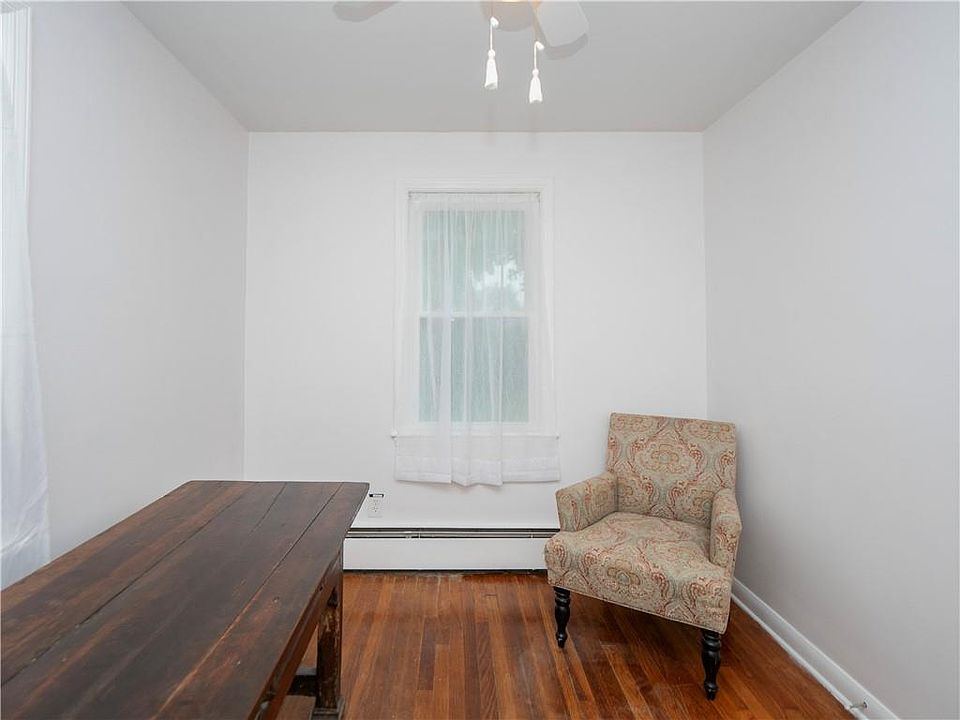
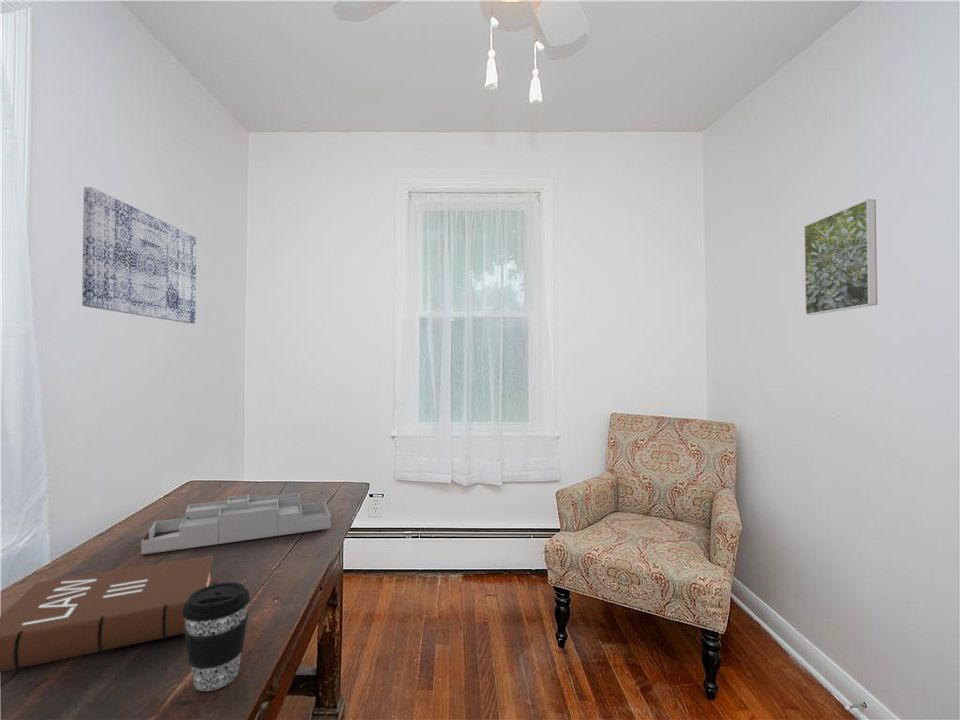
+ coffee cup (216, 635)
+ desk organizer (244, 515)
+ wall art (148, 266)
+ book (114, 607)
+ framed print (837, 261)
